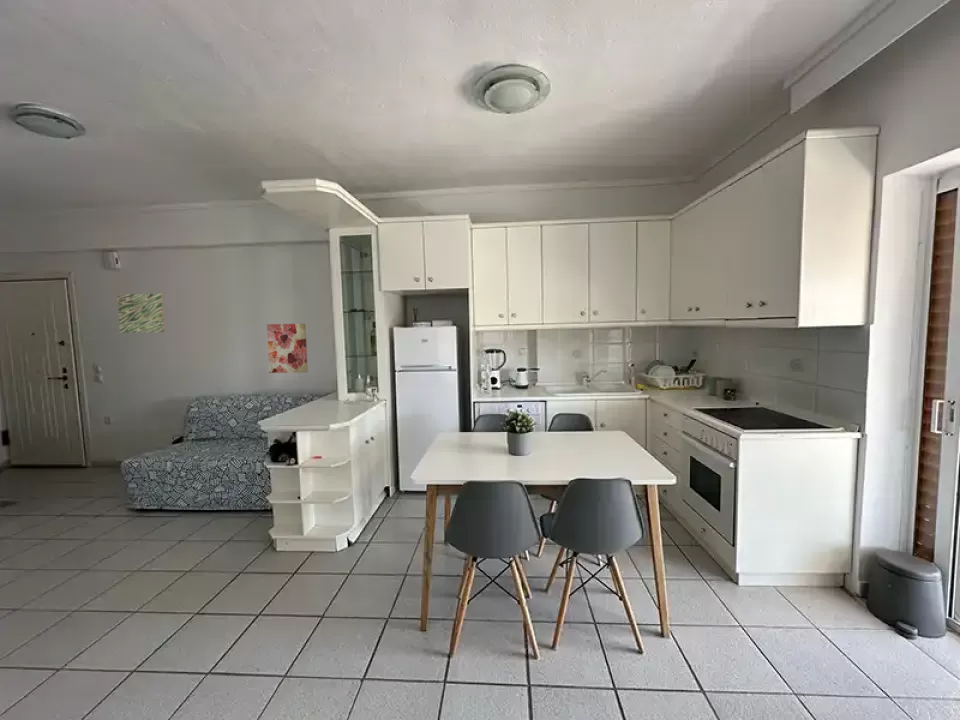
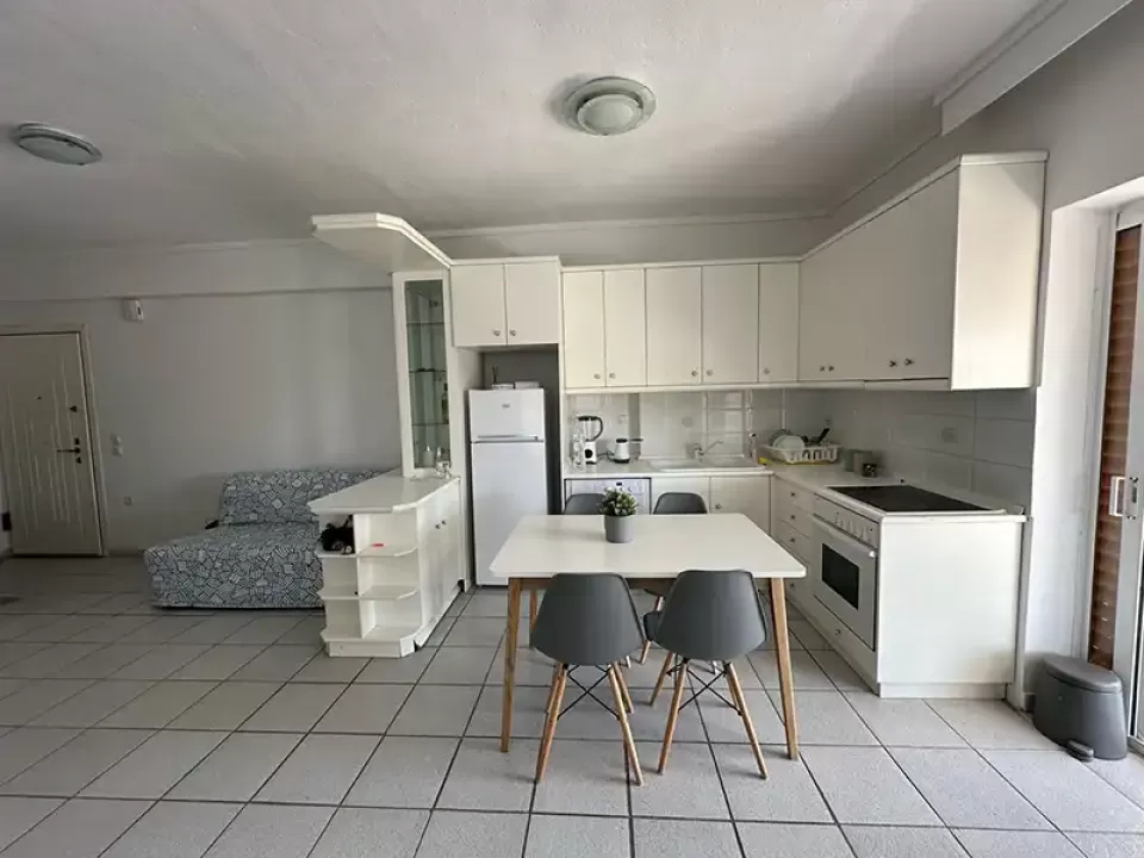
- wall art (287, 348)
- wall art (141, 313)
